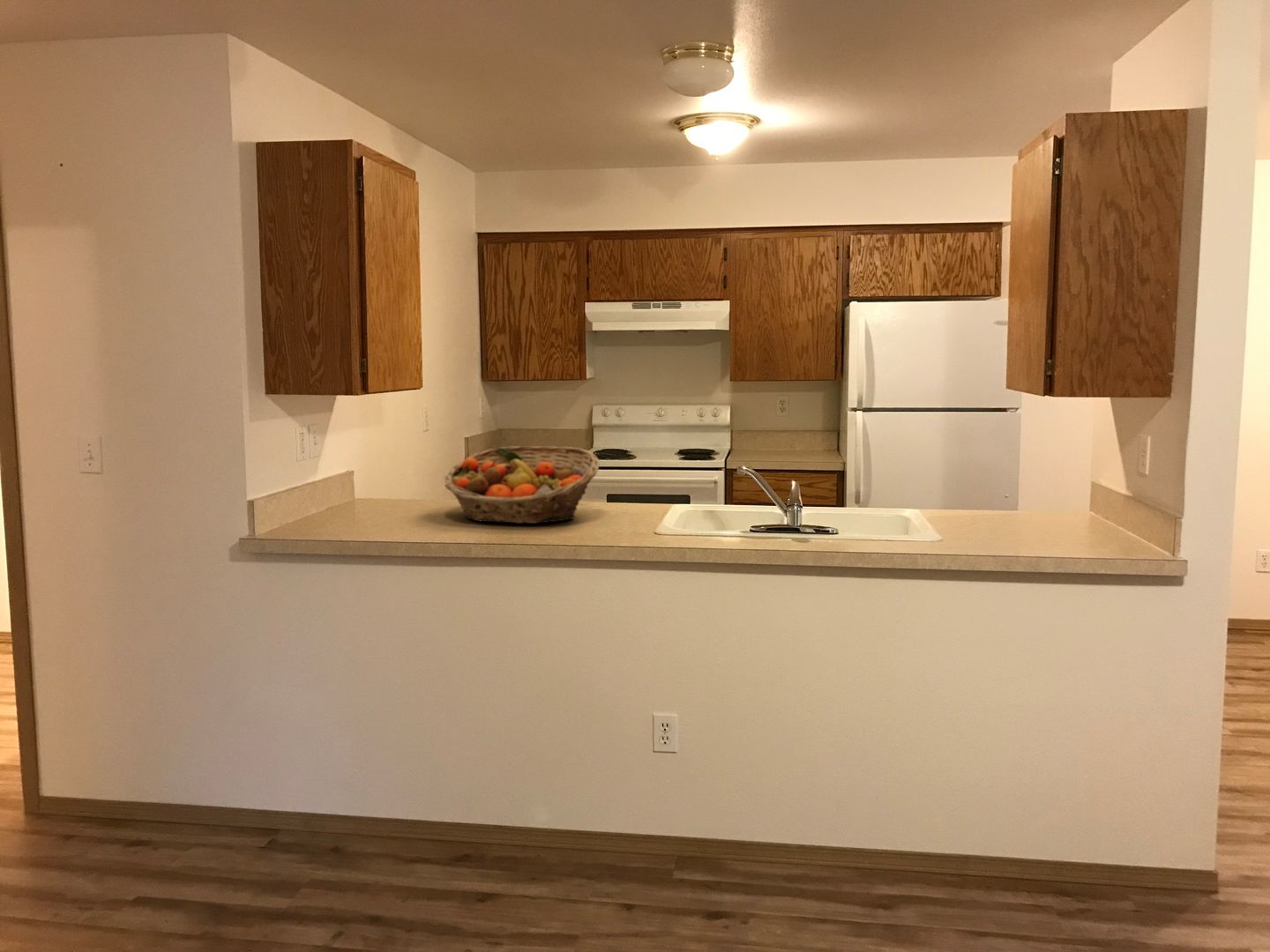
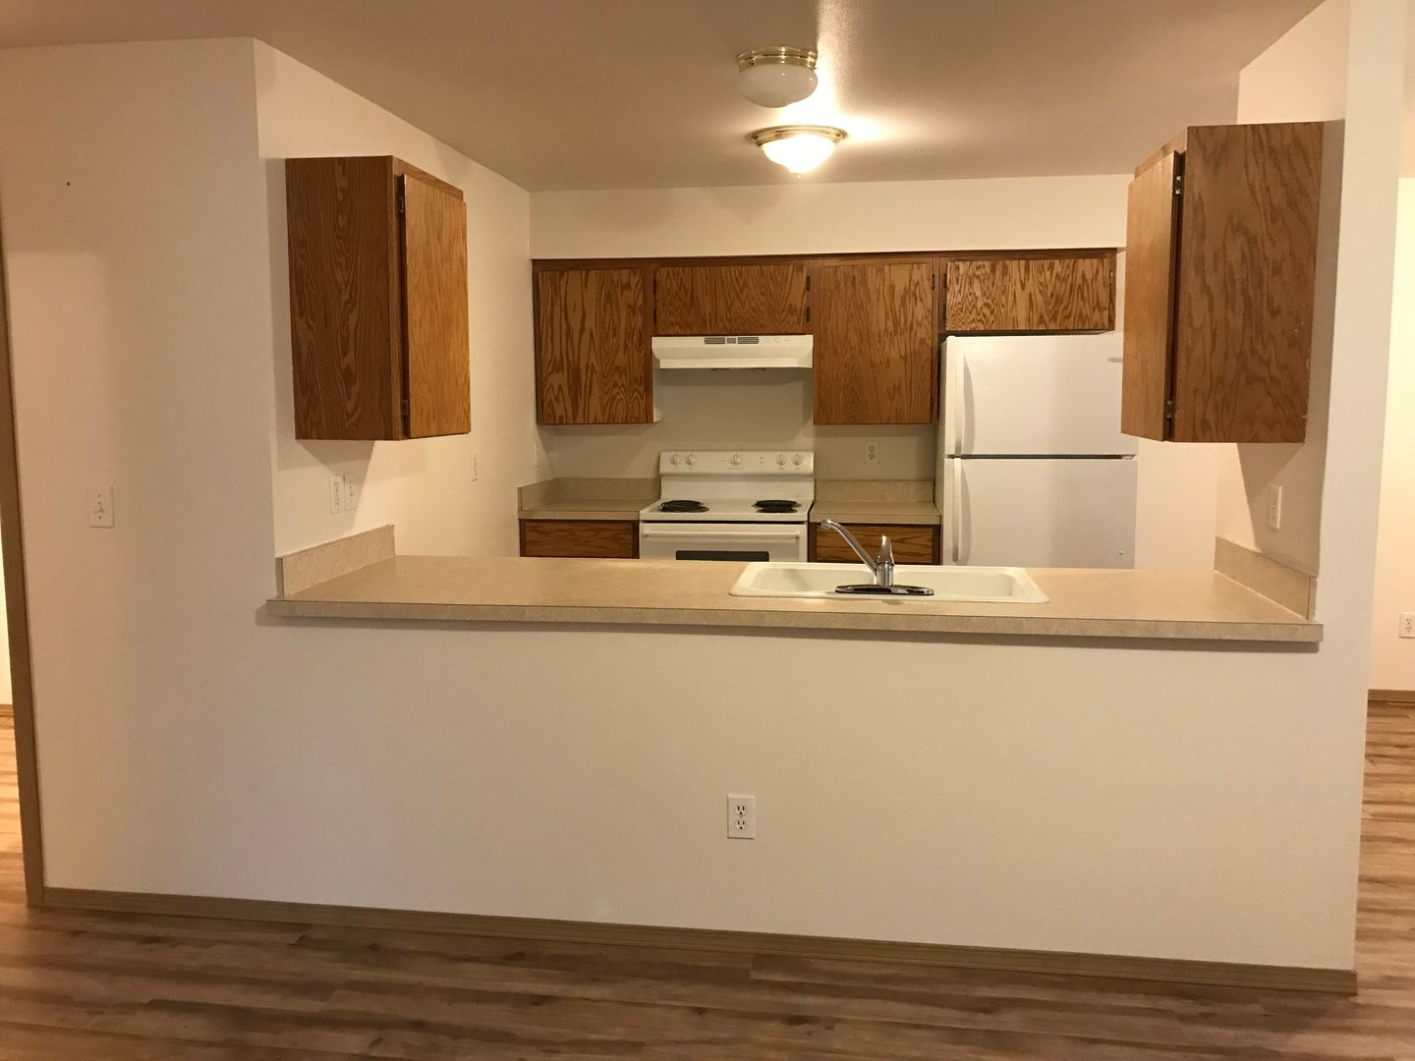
- fruit basket (521, 483)
